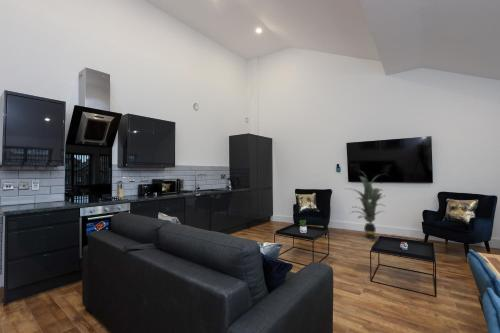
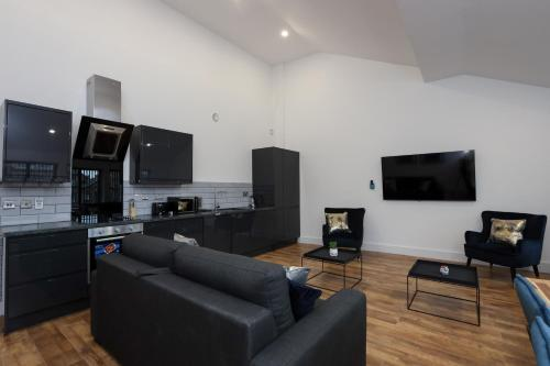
- indoor plant (367, 203)
